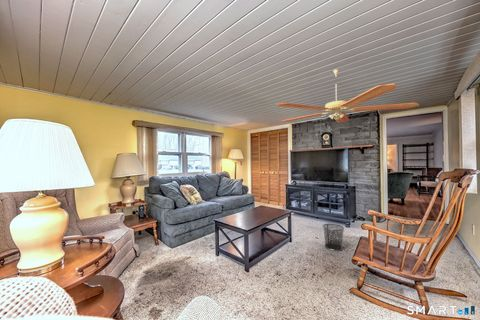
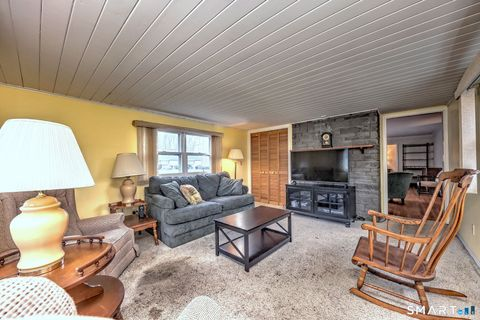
- waste bin (333, 236)
- ceiling fan (336, 95)
